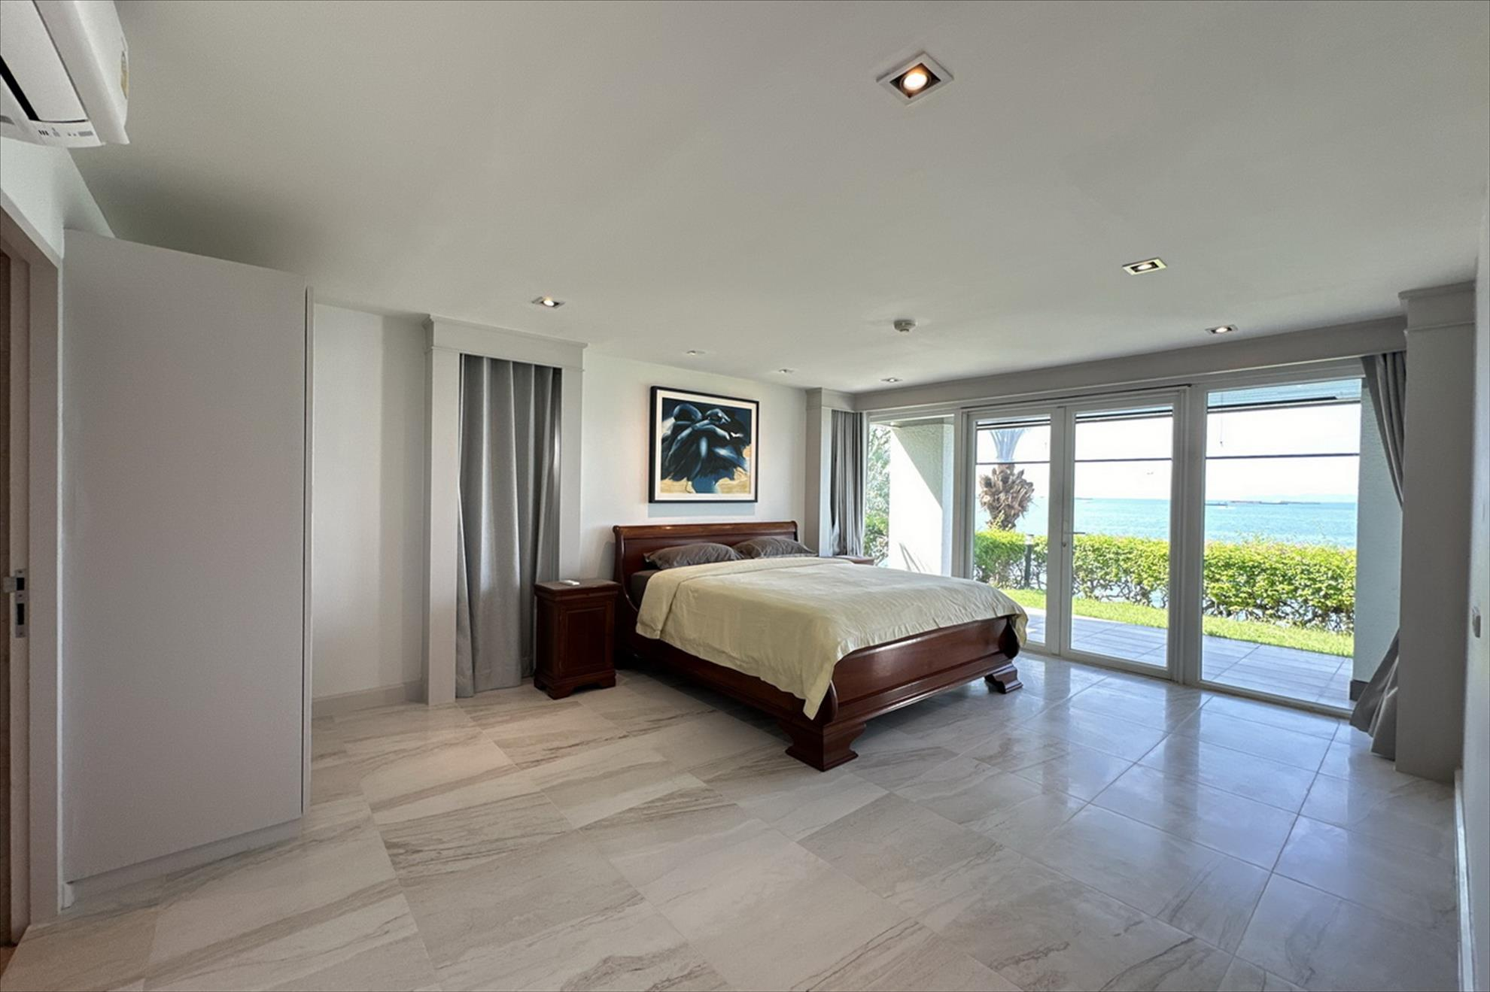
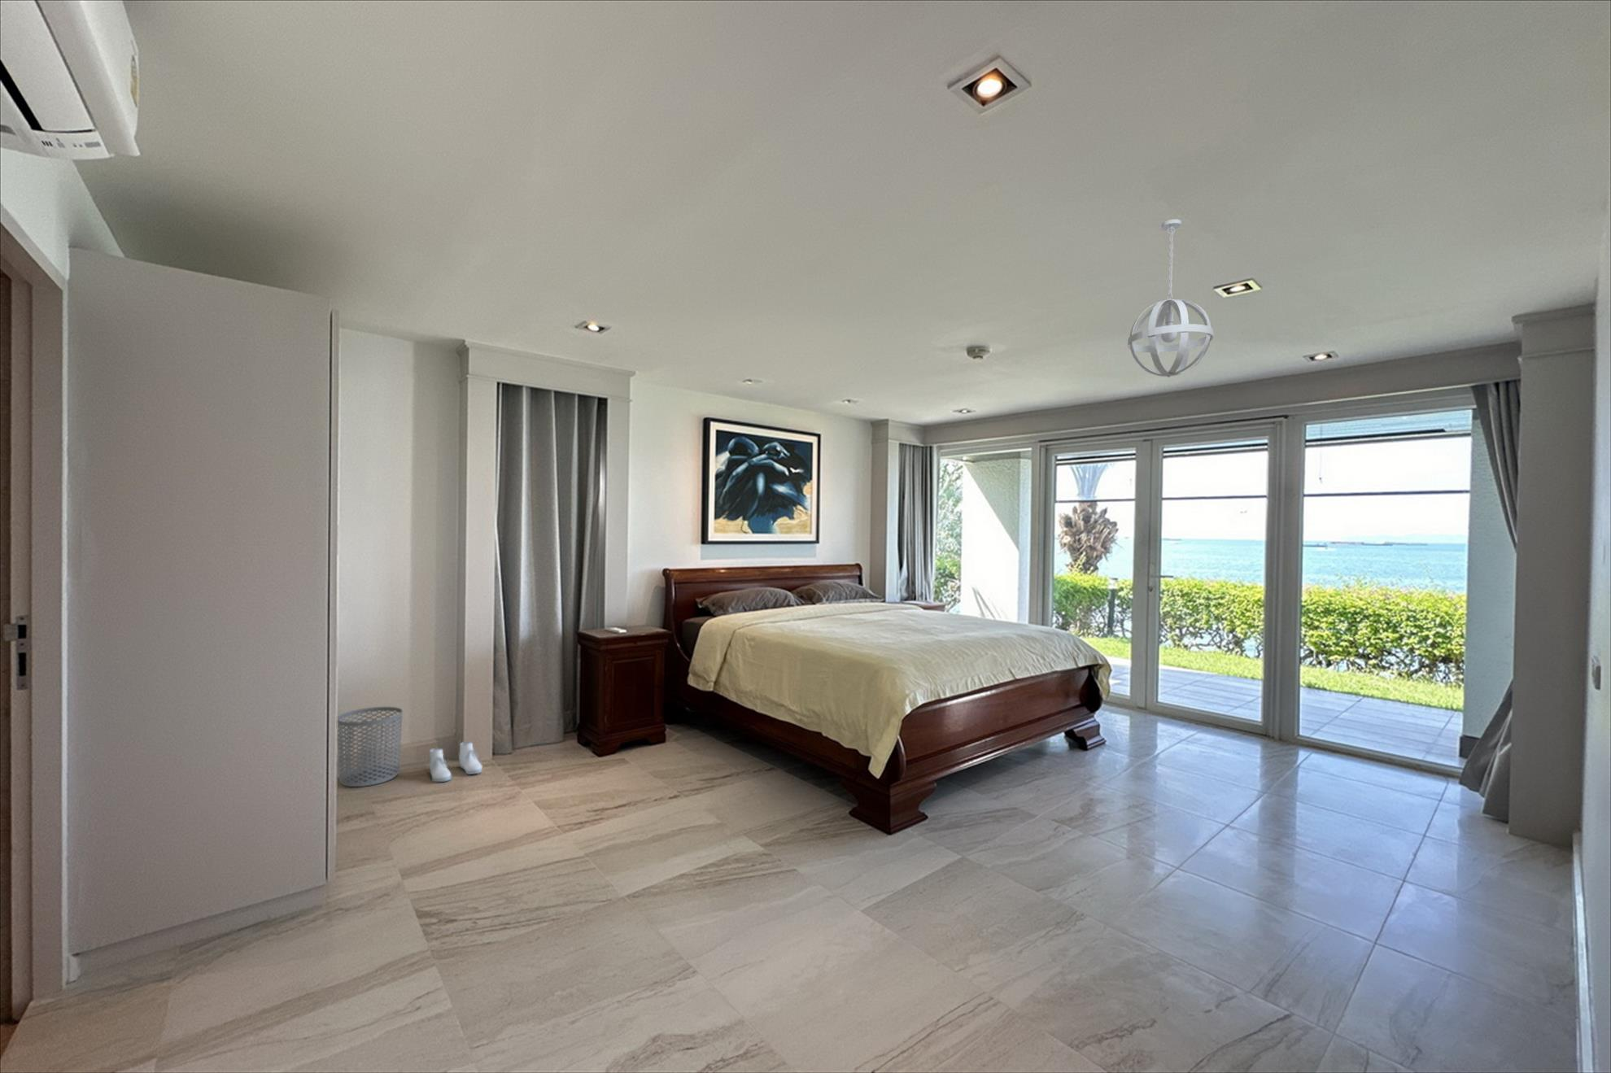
+ boots (459, 759)
+ pendant light (1170, 301)
+ waste bin (370, 746)
